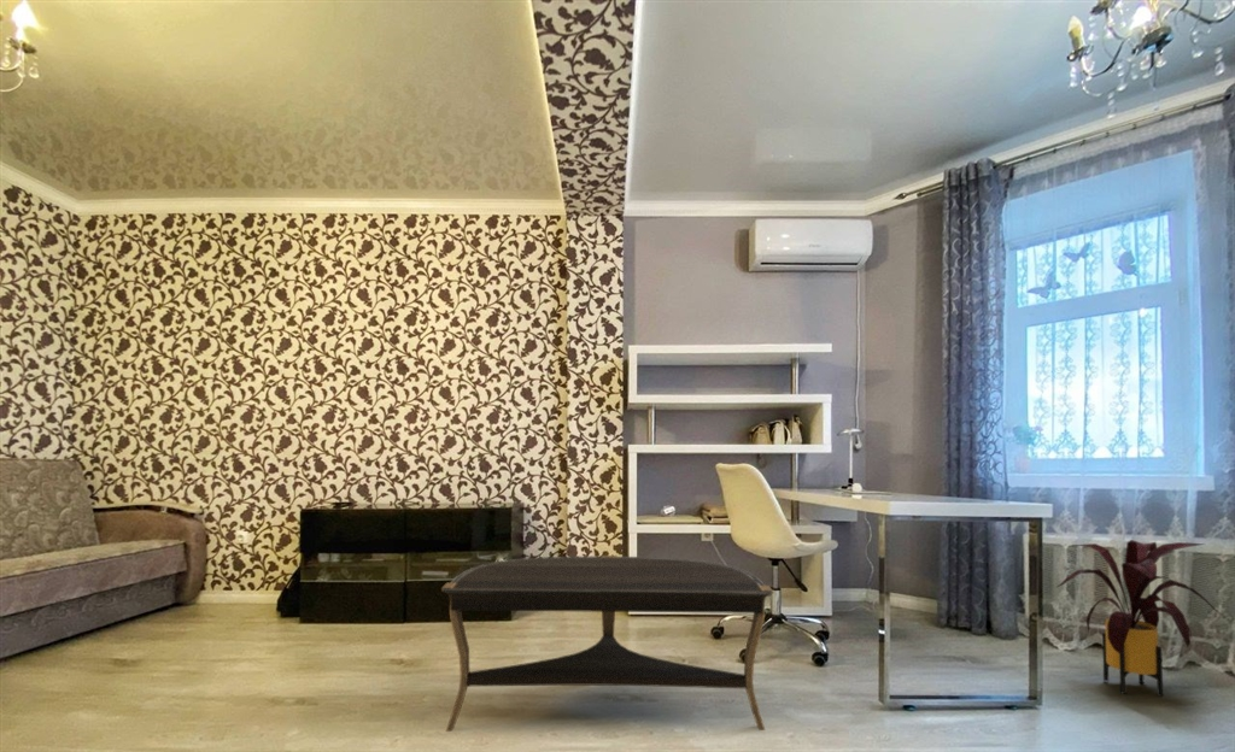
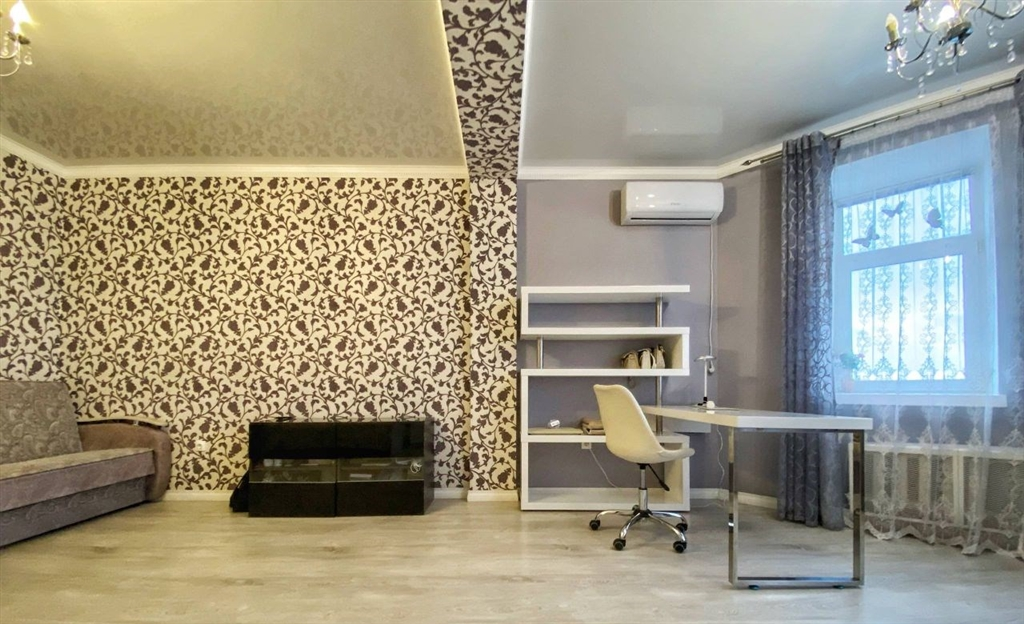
- house plant (1131, 610)
- coffee table (607, 636)
